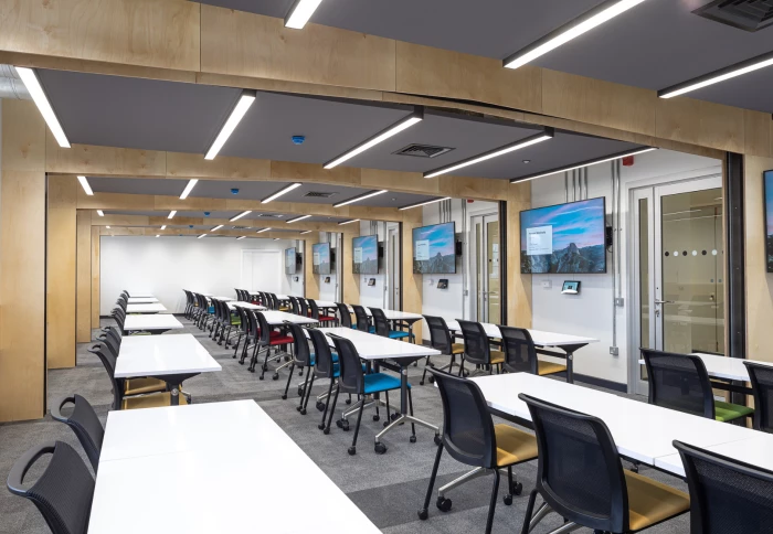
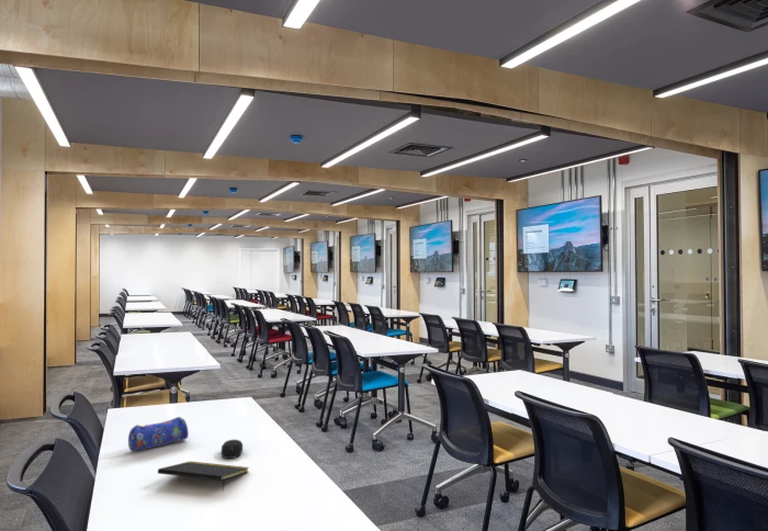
+ notepad (204, 470)
+ computer mouse (231, 448)
+ pencil case (158, 432)
